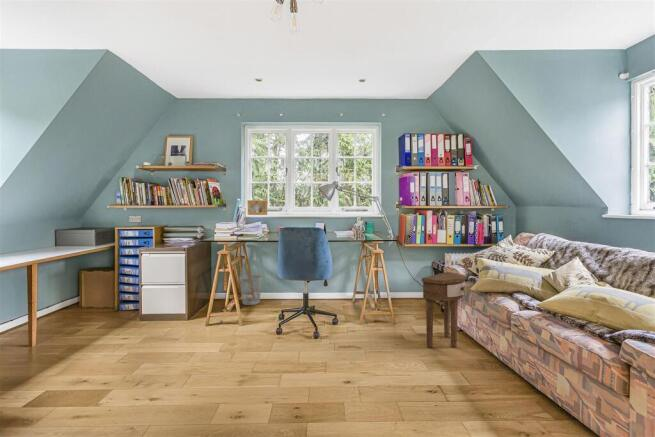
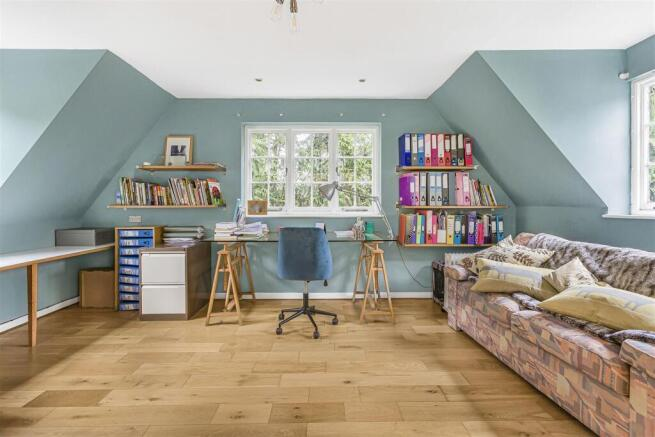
- side table (444, 309)
- wastebasket (250, 290)
